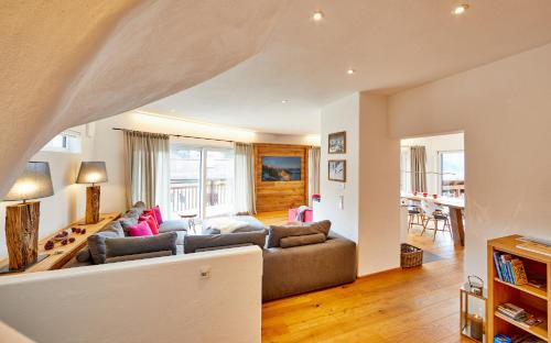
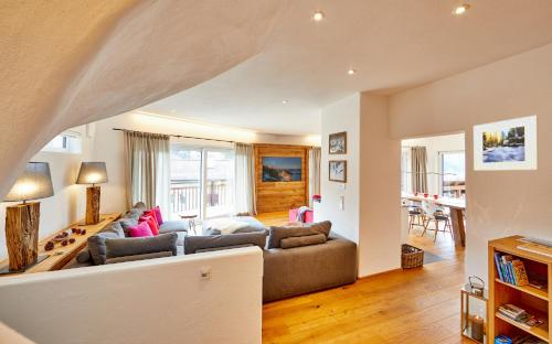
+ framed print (502, 146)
